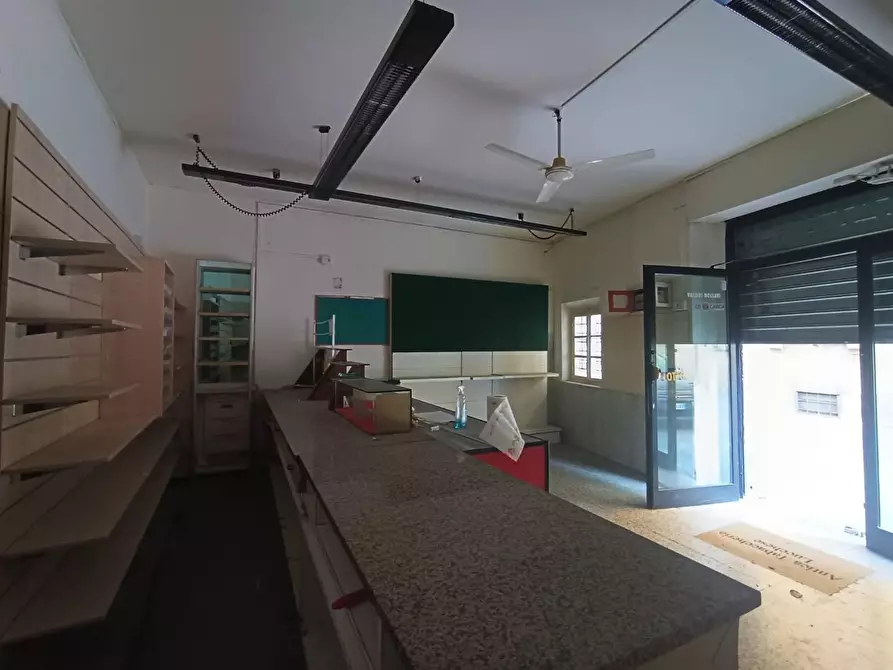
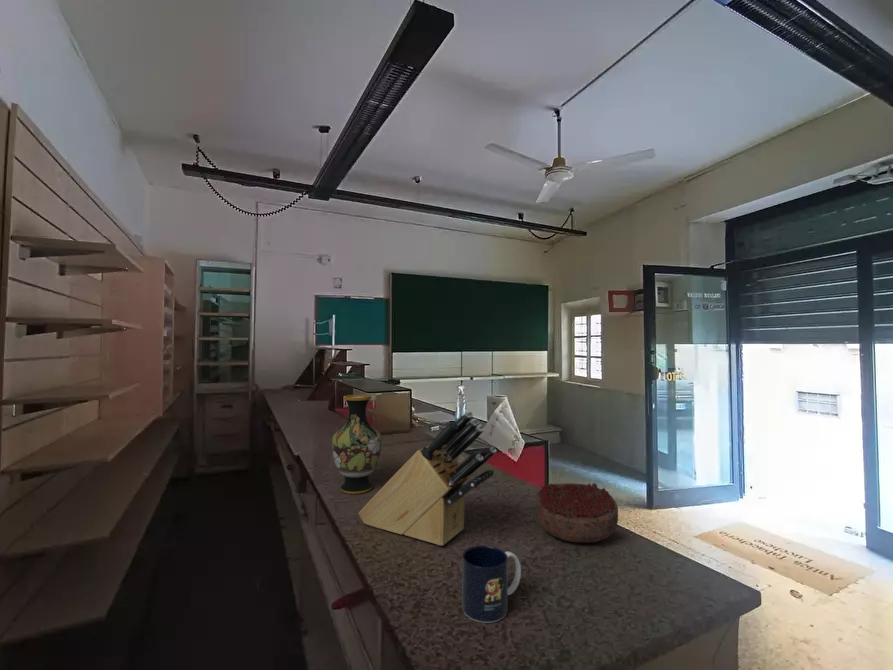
+ knife block (425, 469)
+ mug (493, 579)
+ decorative bowl (575, 510)
+ vase (357, 442)
